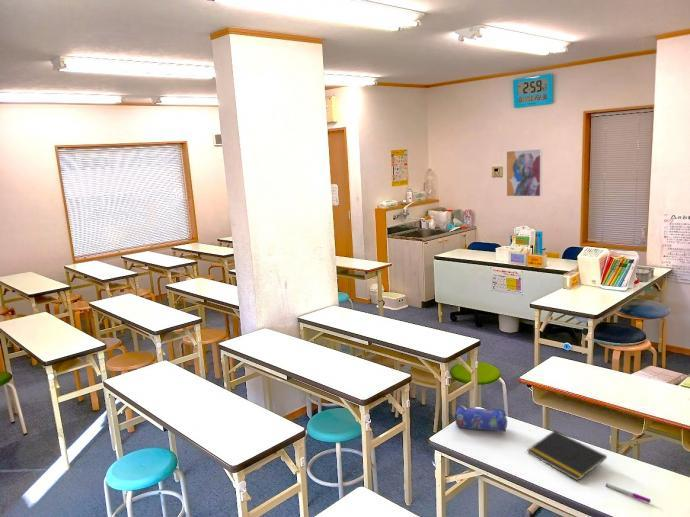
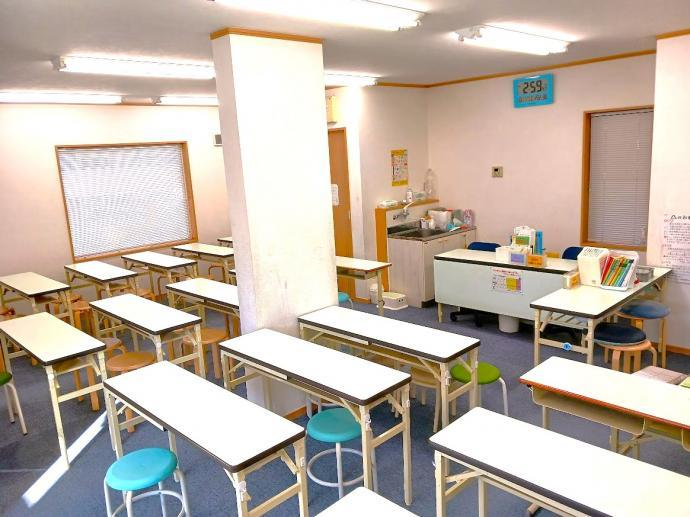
- notepad (565, 454)
- pen (627, 492)
- wall art (523, 173)
- pencil case (480, 417)
